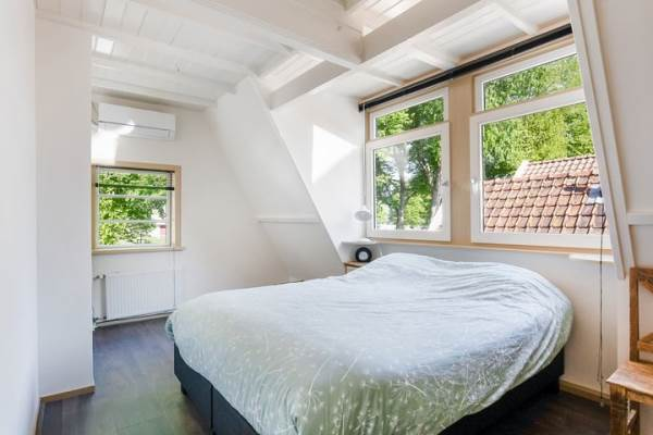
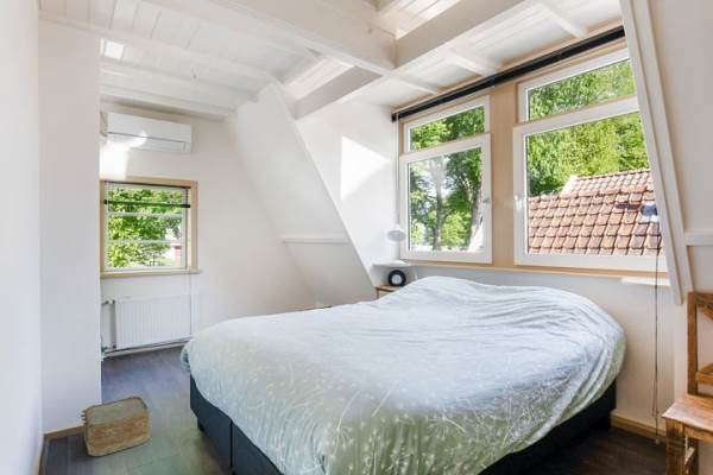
+ woven basket (114, 424)
